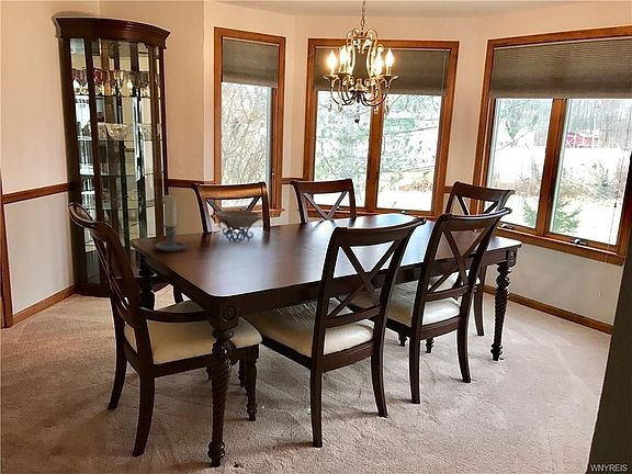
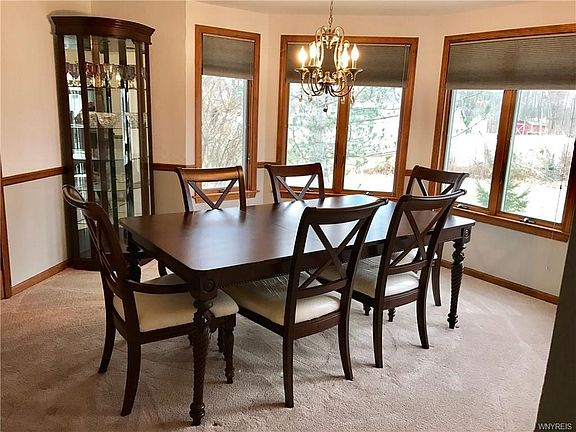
- decorative bowl (237, 227)
- candle holder (173, 222)
